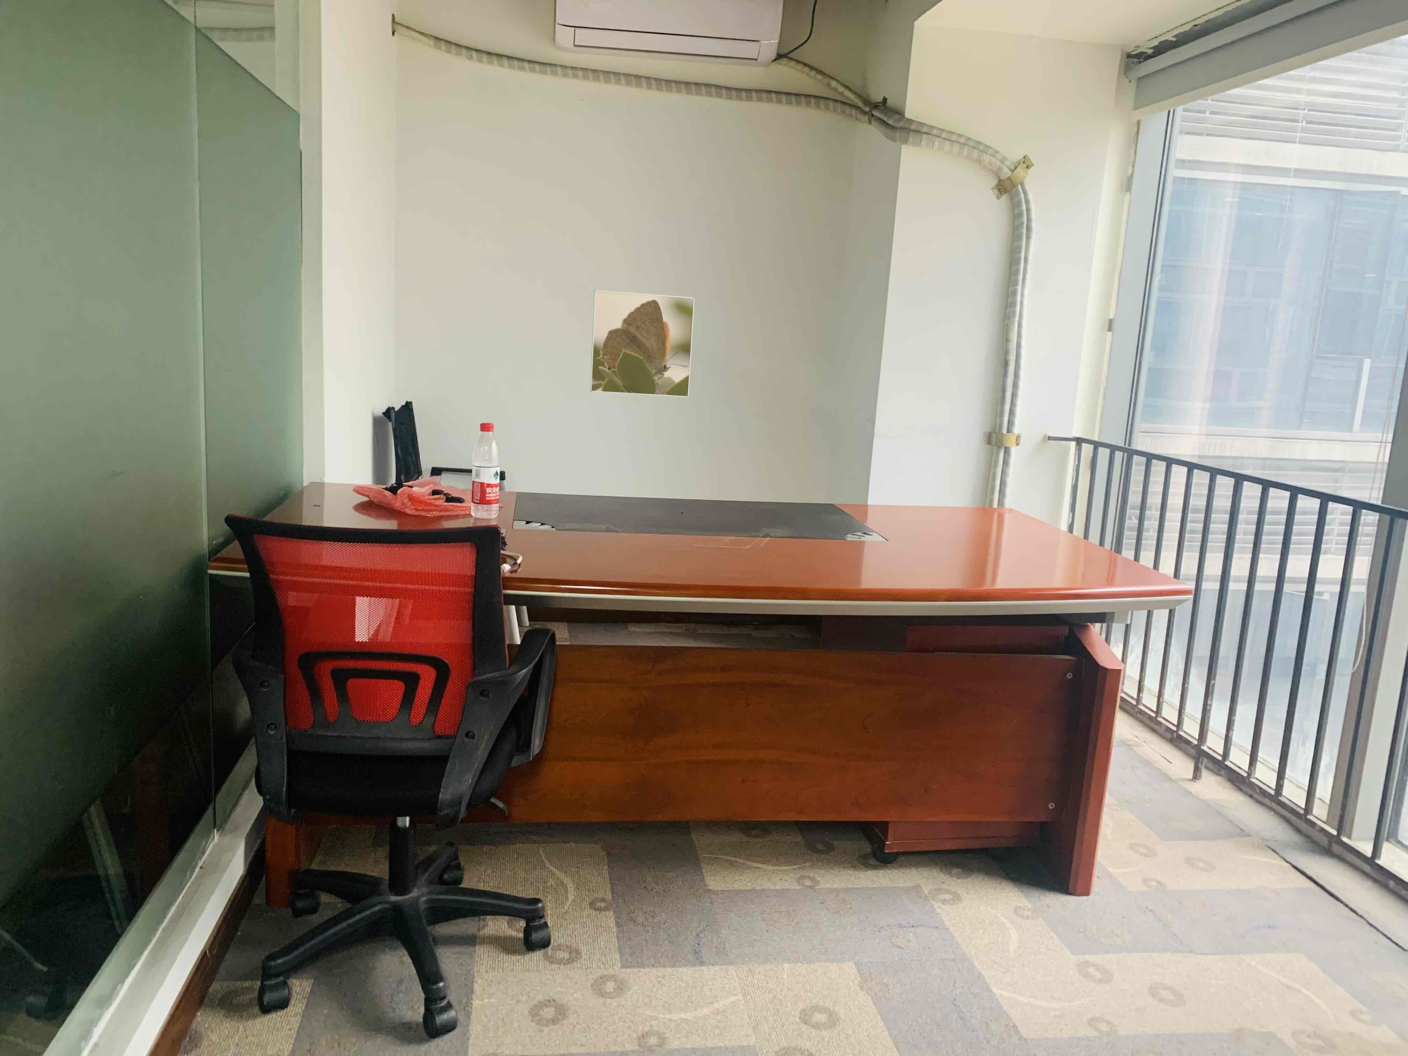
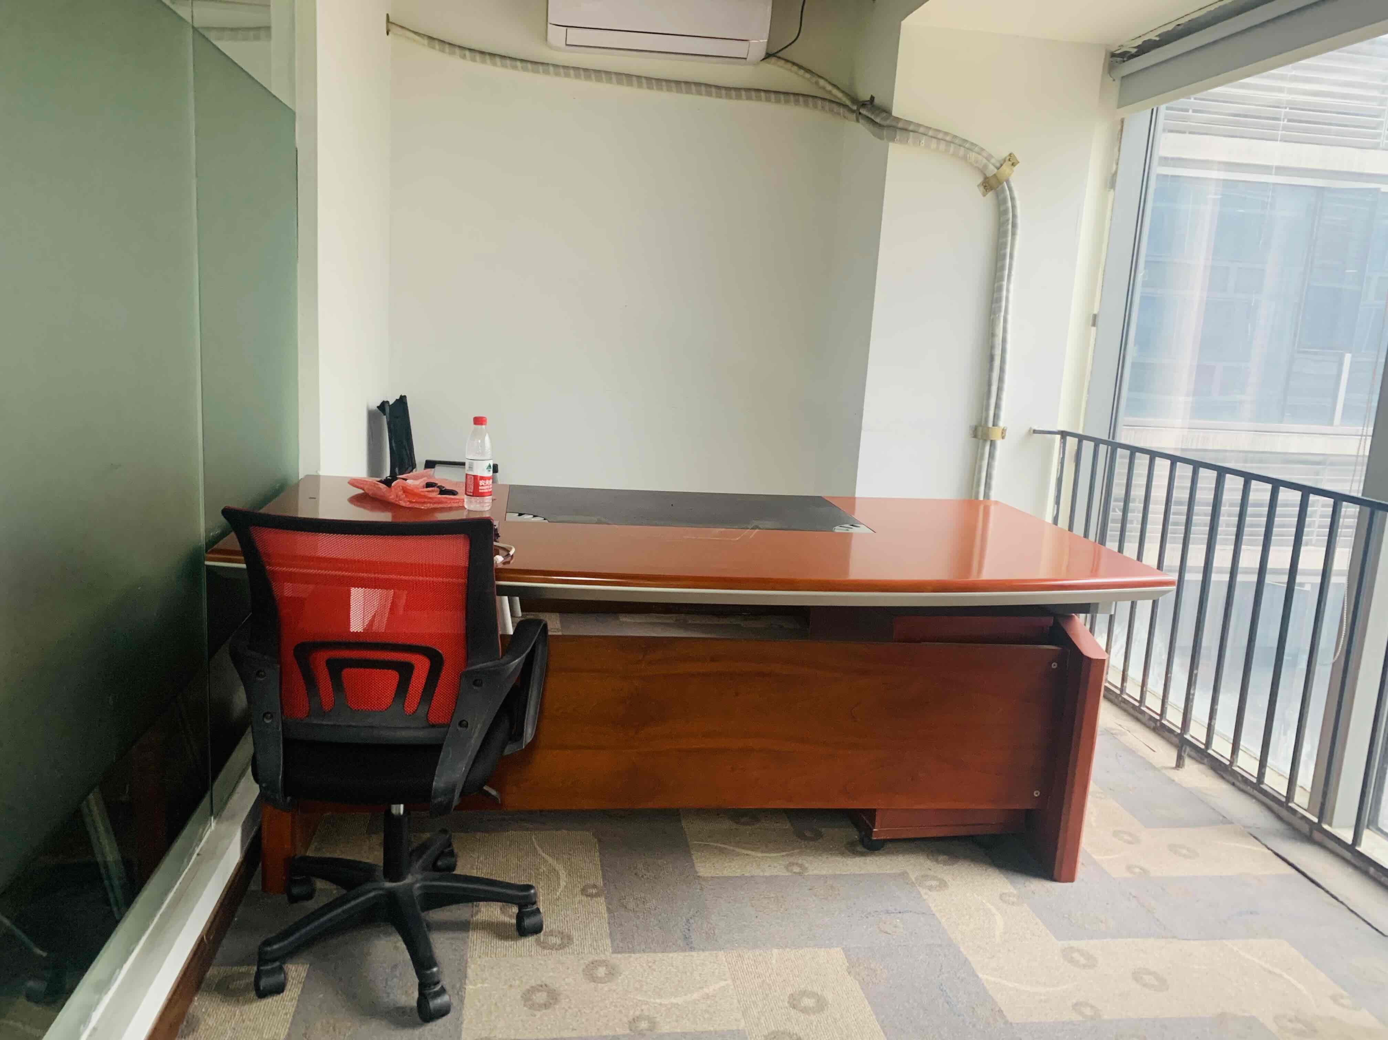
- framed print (642, 344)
